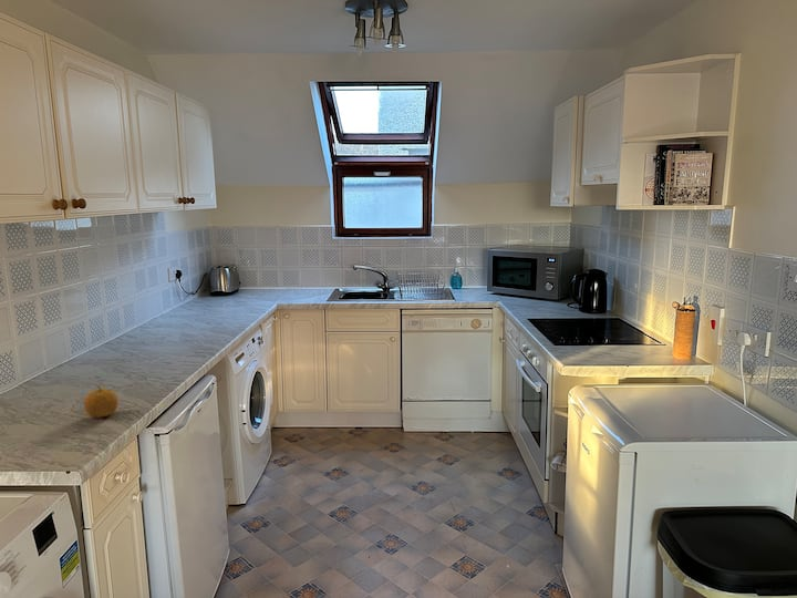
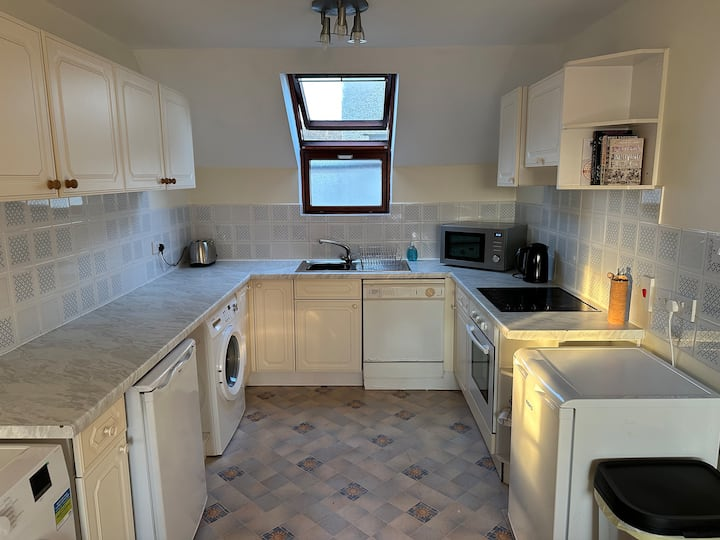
- fruit (101, 400)
